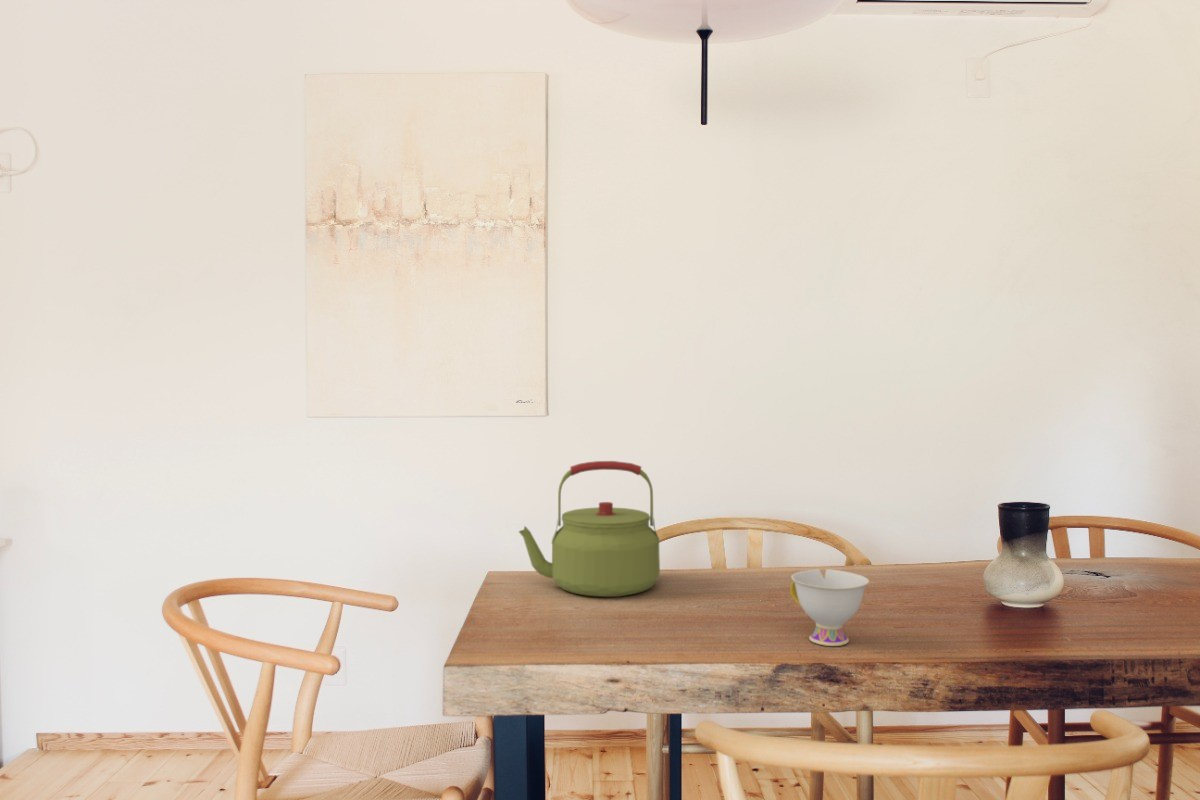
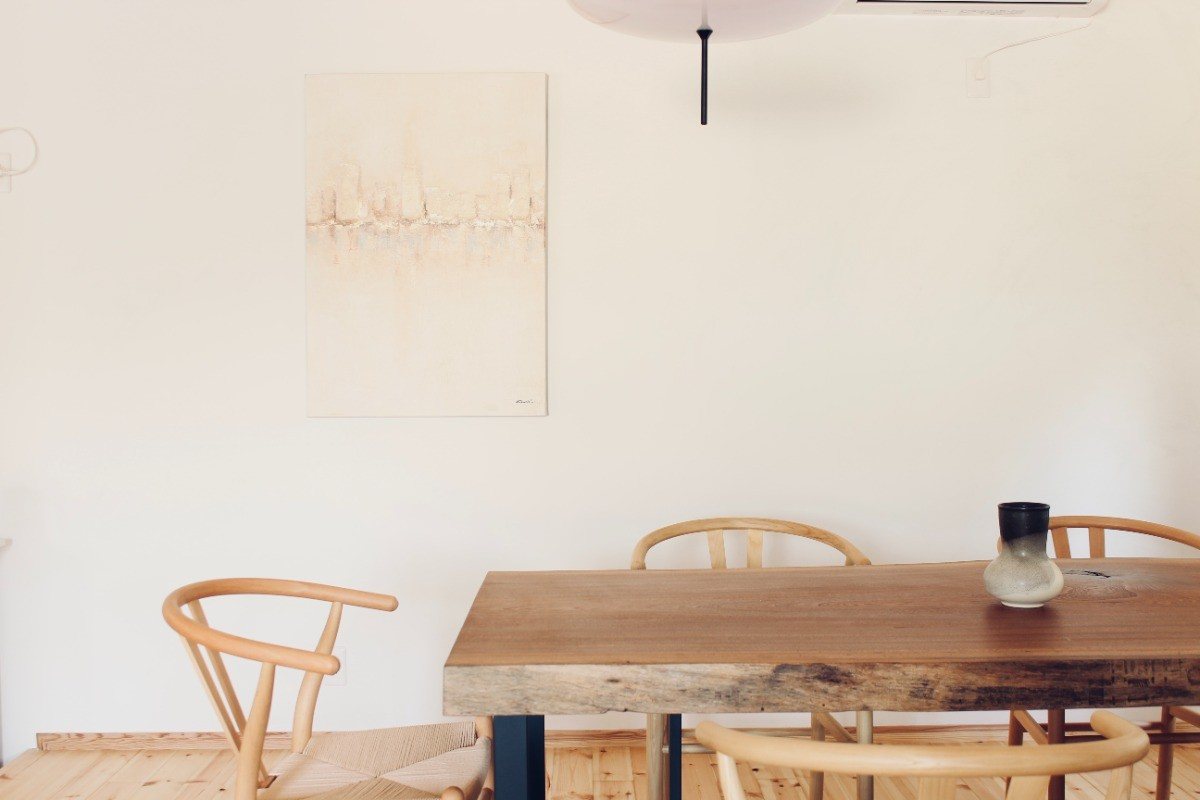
- kettle (589, 523)
- teacup (825, 608)
